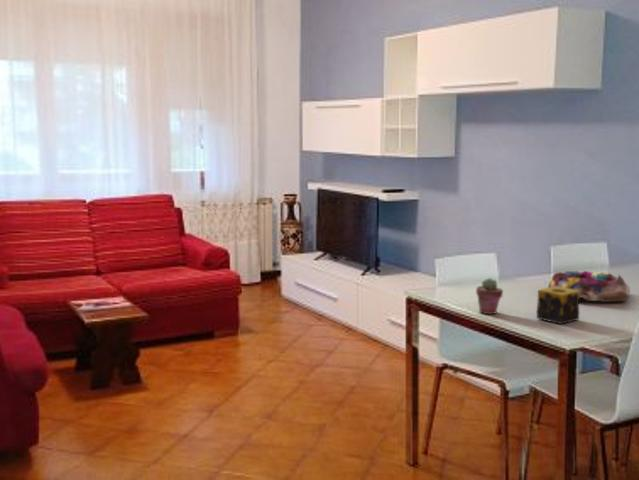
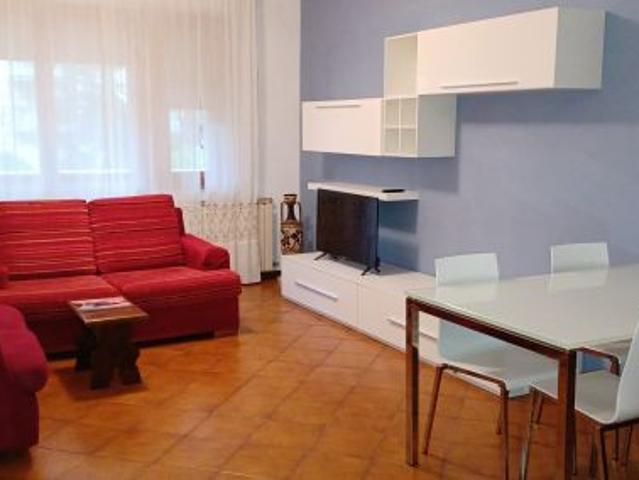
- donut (589, 282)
- candle (558, 304)
- potted succulent (489, 295)
